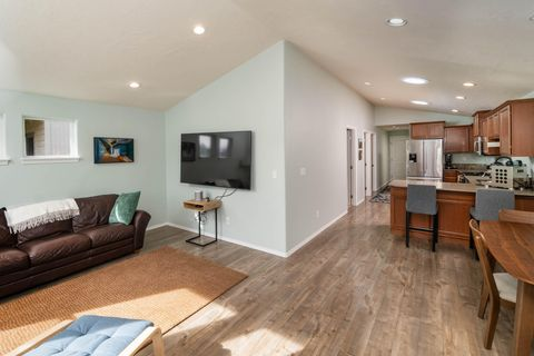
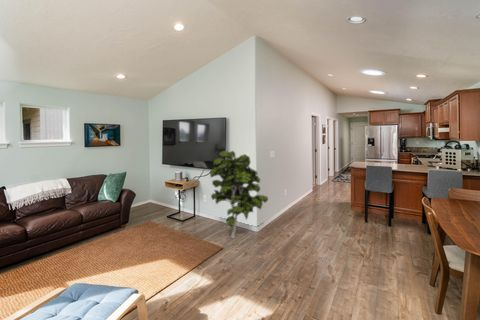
+ indoor plant (237, 194)
